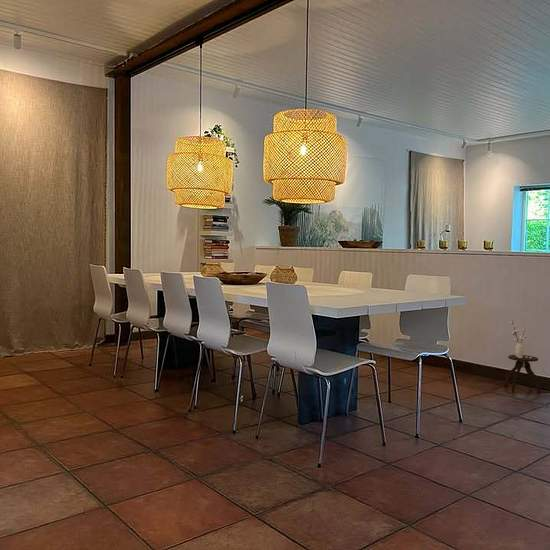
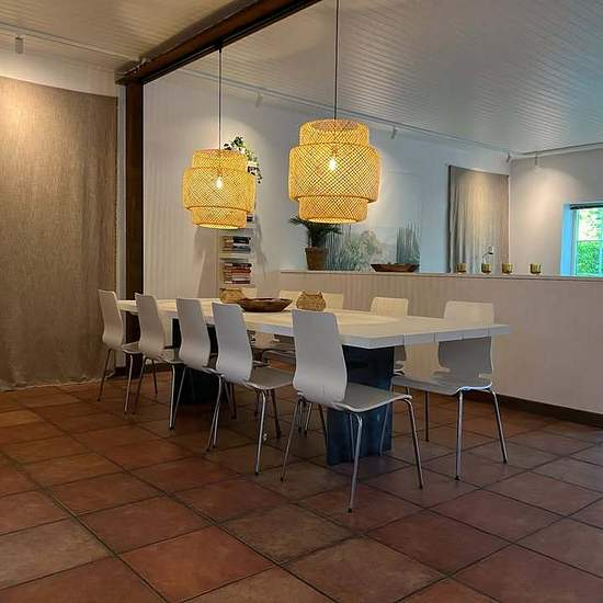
- side table (523, 355)
